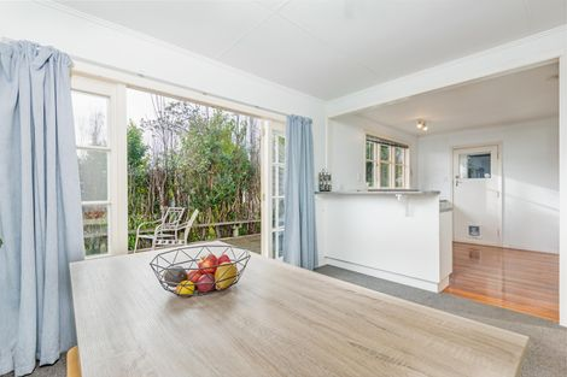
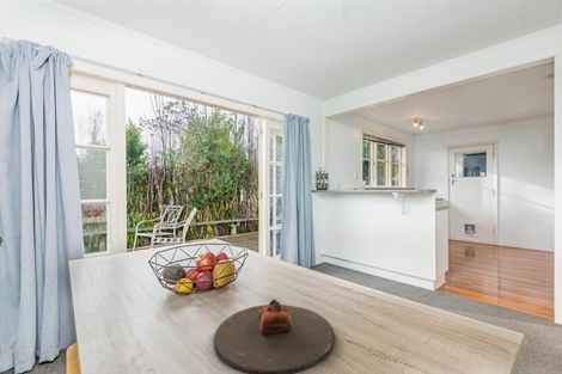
+ plate (274, 317)
